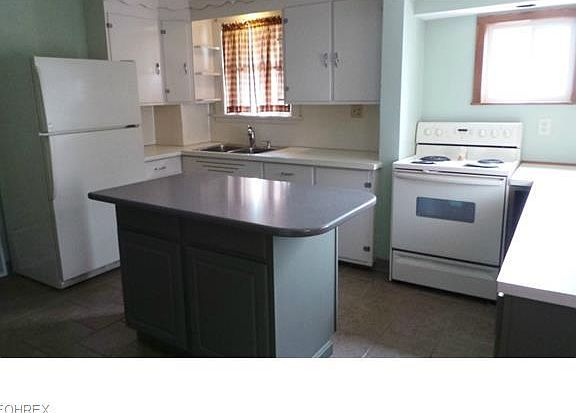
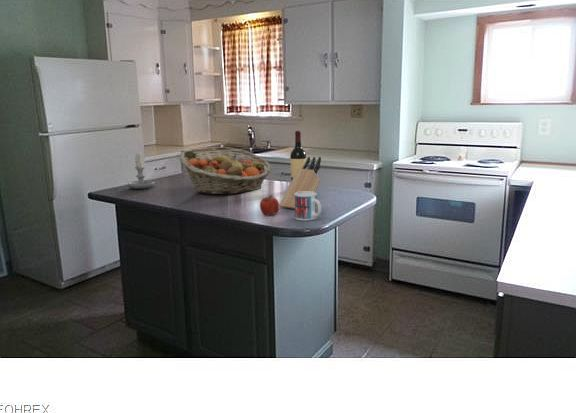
+ fruit basket (226, 169)
+ wine bottle (298, 161)
+ fruit (269, 204)
+ knife block (302, 181)
+ mug (309, 206)
+ candle (140, 169)
